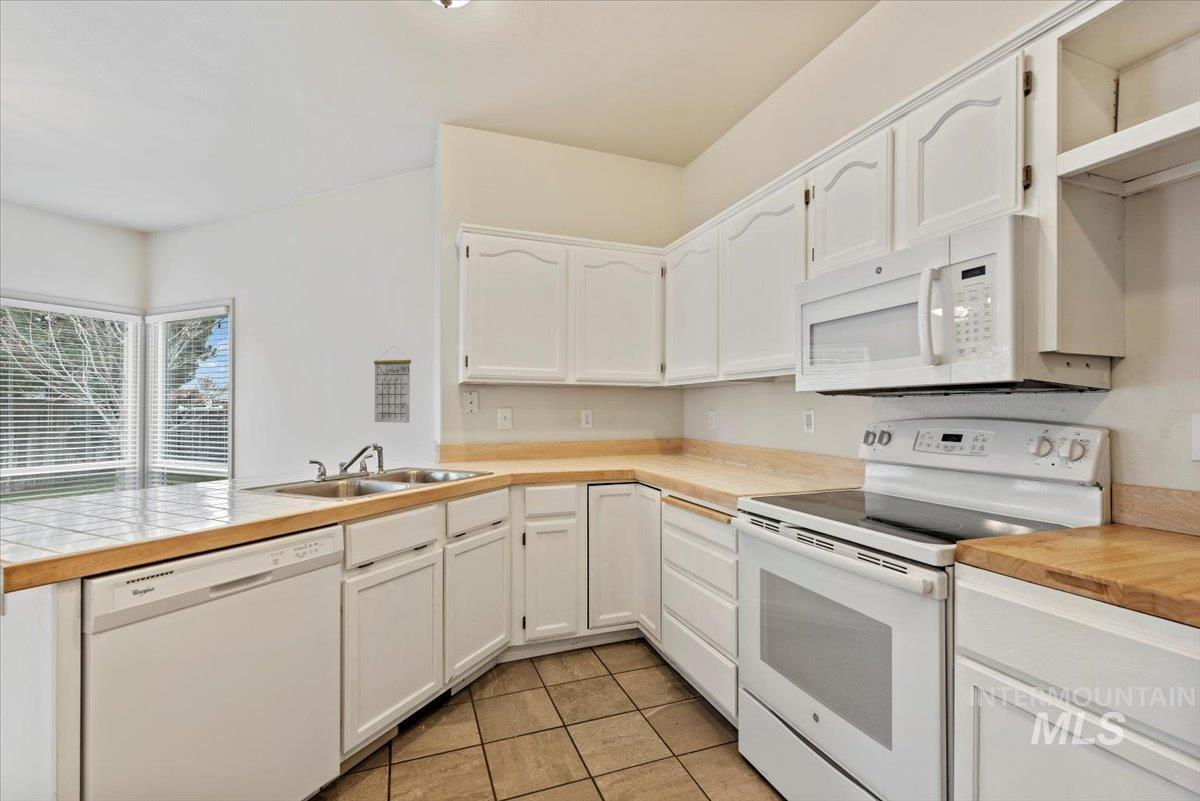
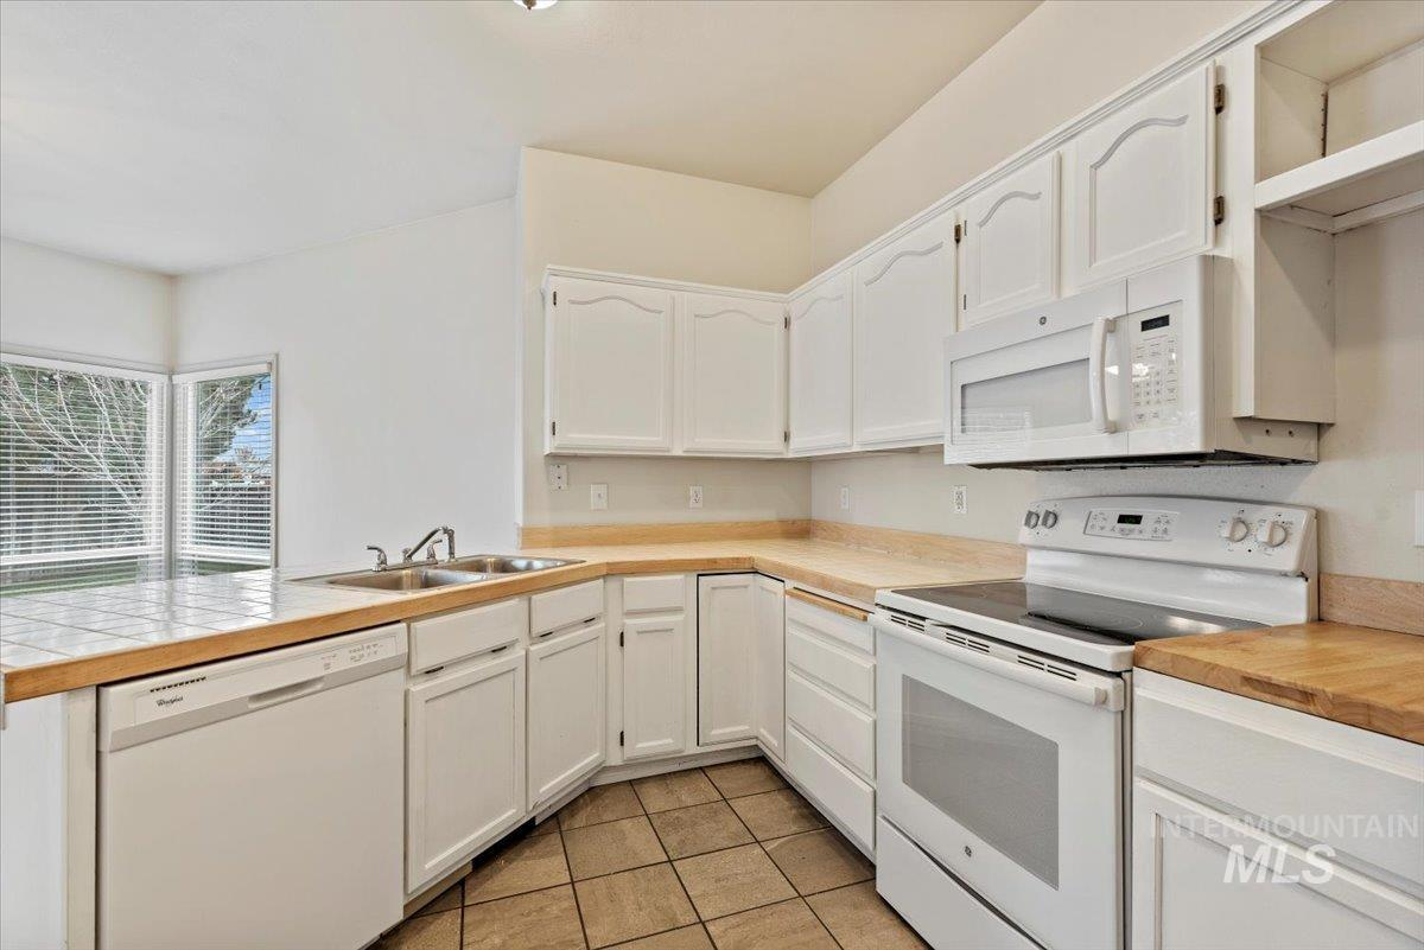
- calendar (392, 383)
